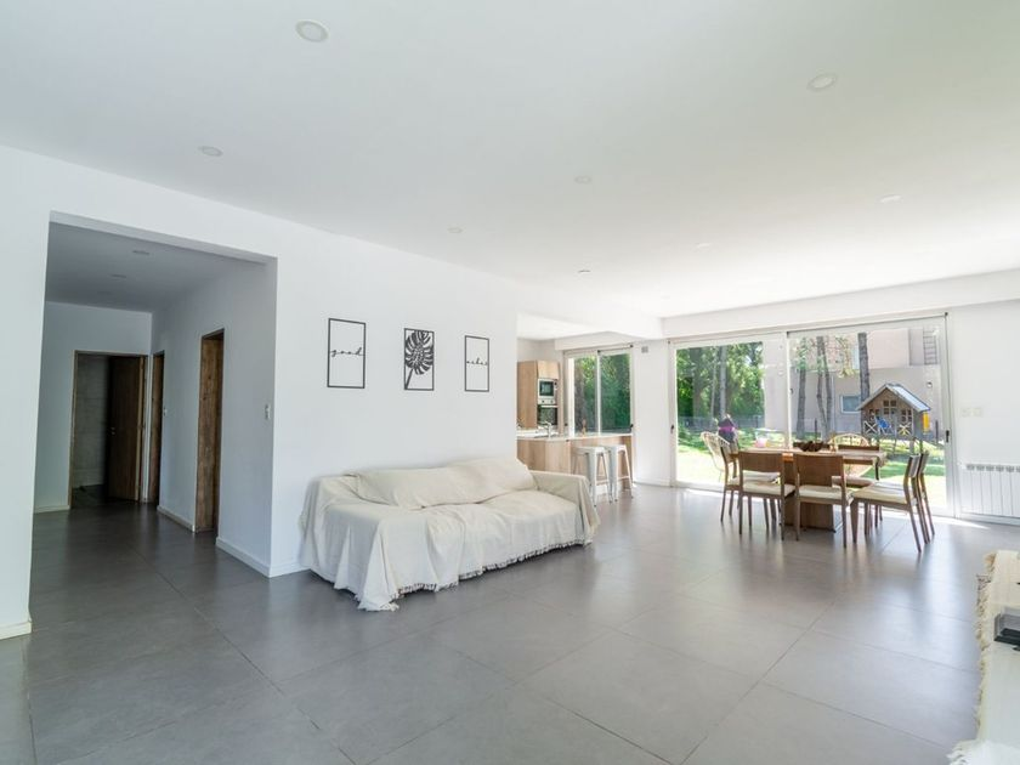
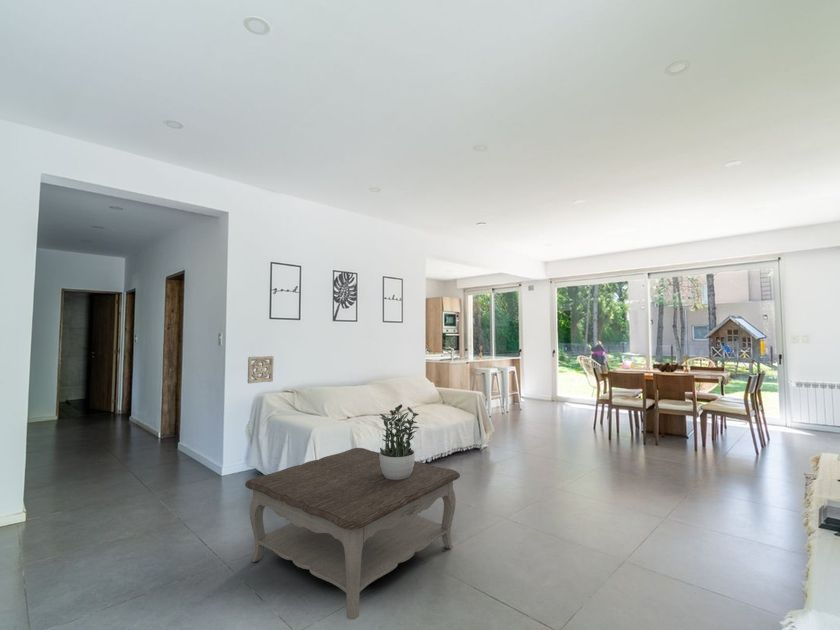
+ coffee table (355, 514)
+ wall ornament (260, 369)
+ potted plant (400, 439)
